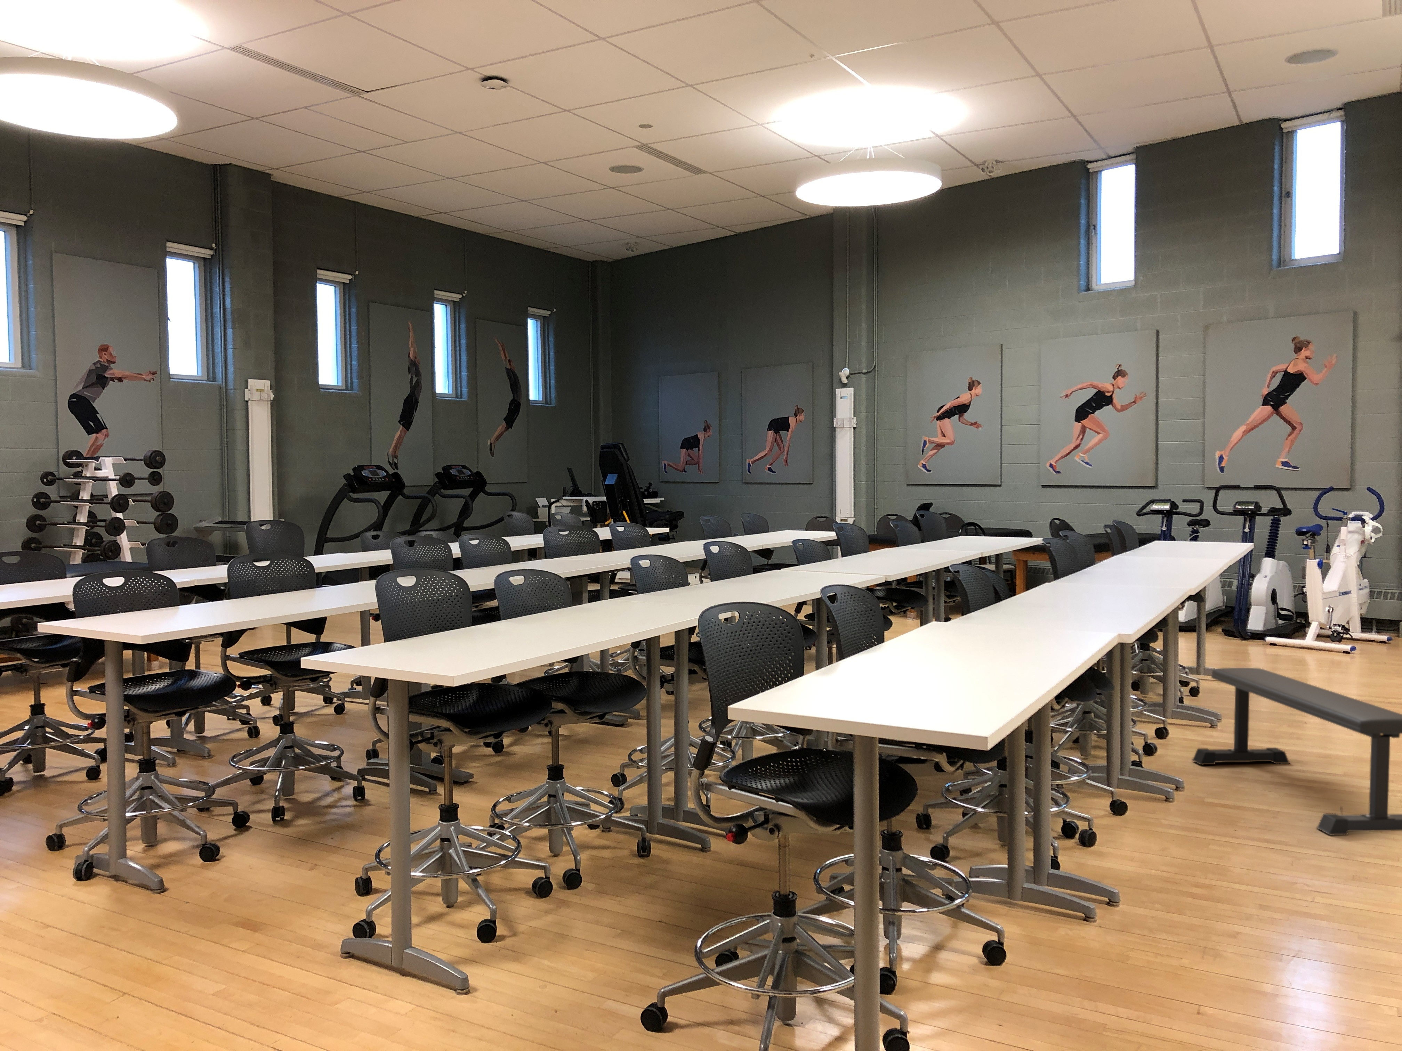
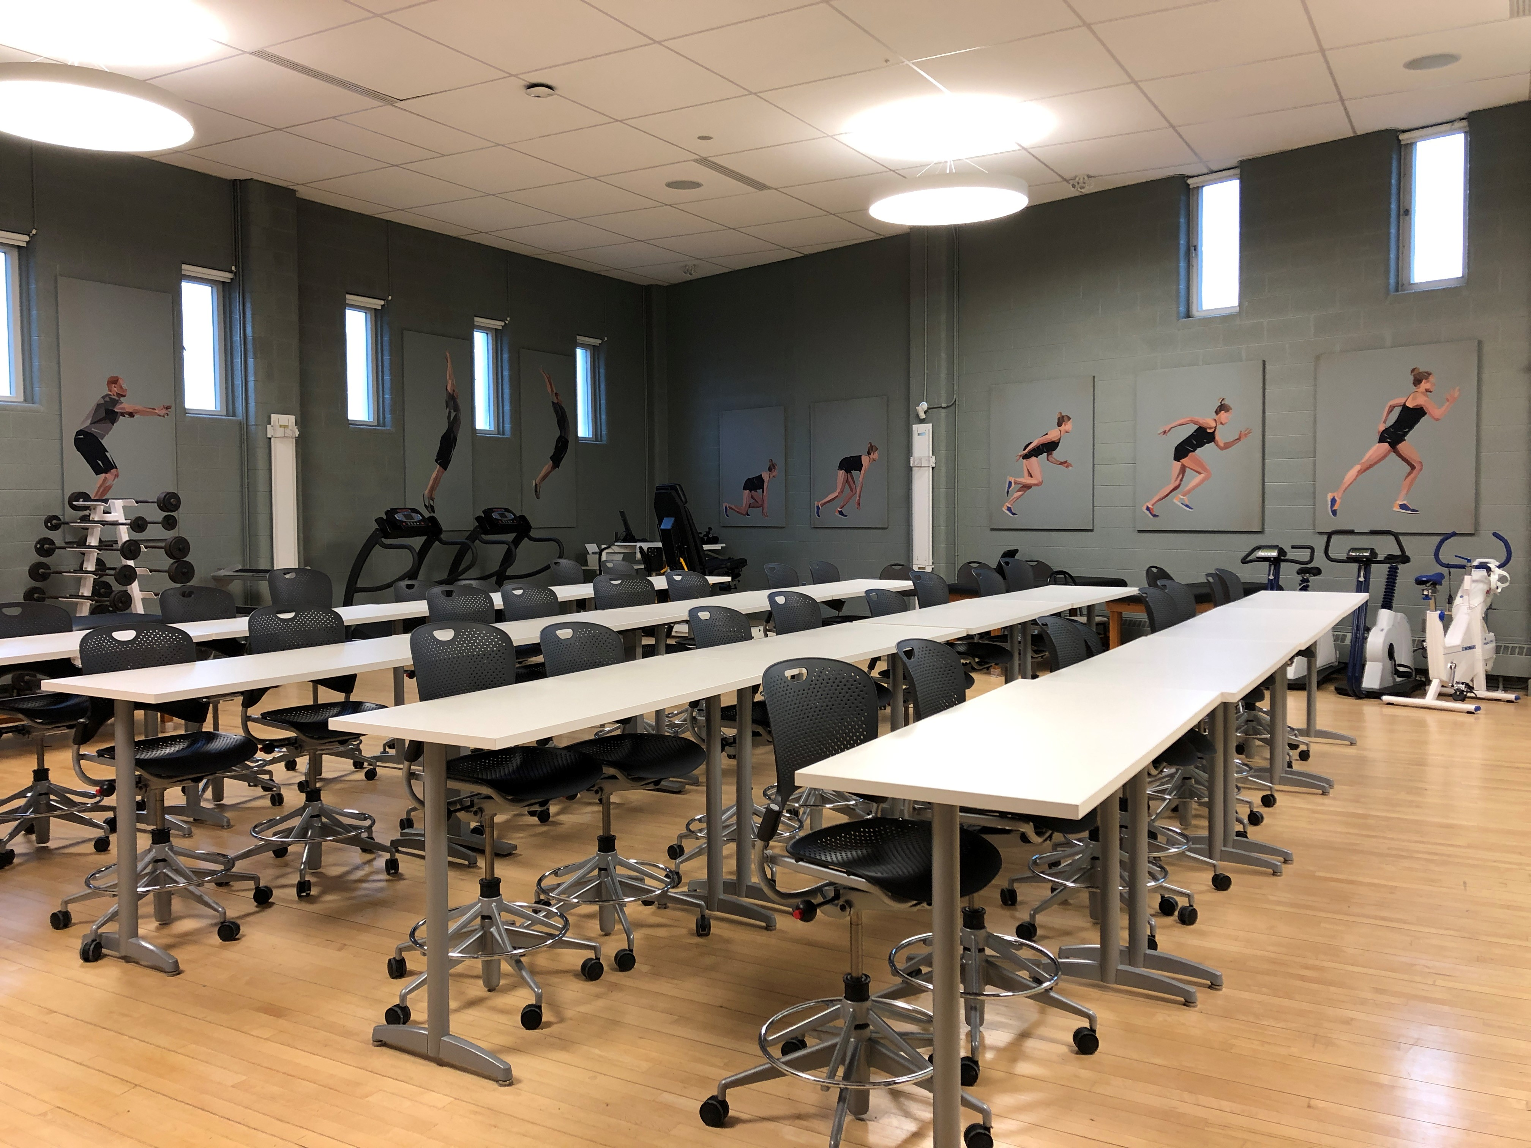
- fitness bench (1285, 752)
